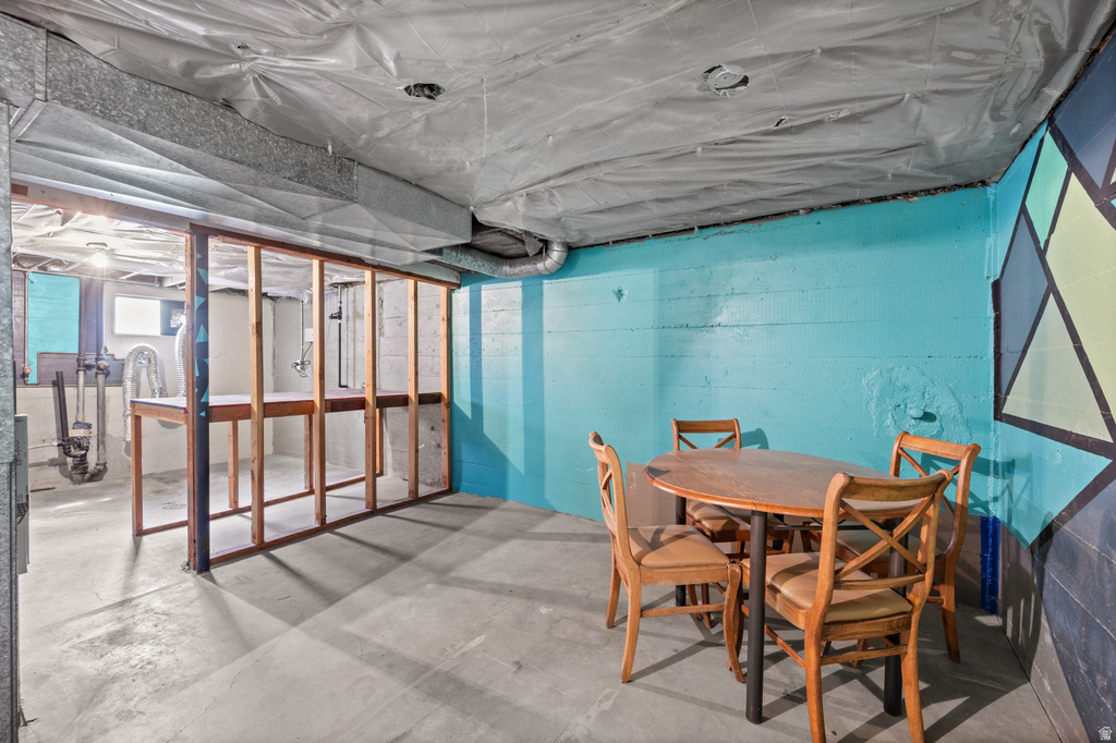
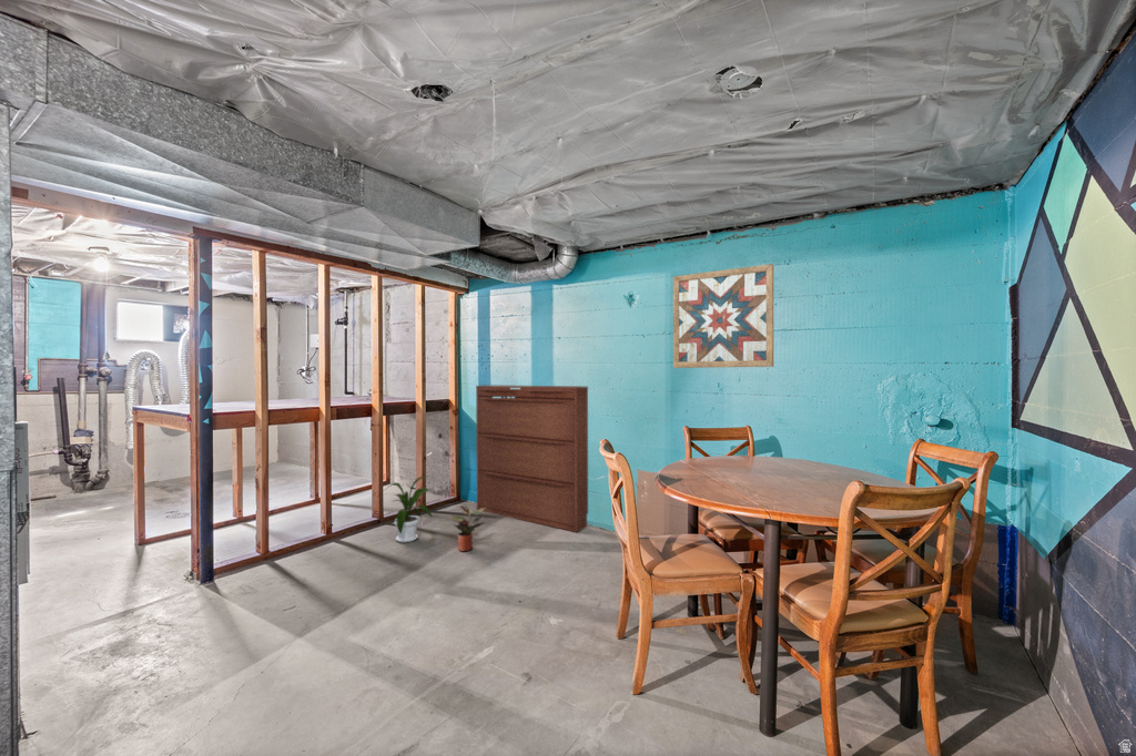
+ potted plant (468, 524)
+ wall art (720, 318)
+ house plant (408, 508)
+ dresser (528, 451)
